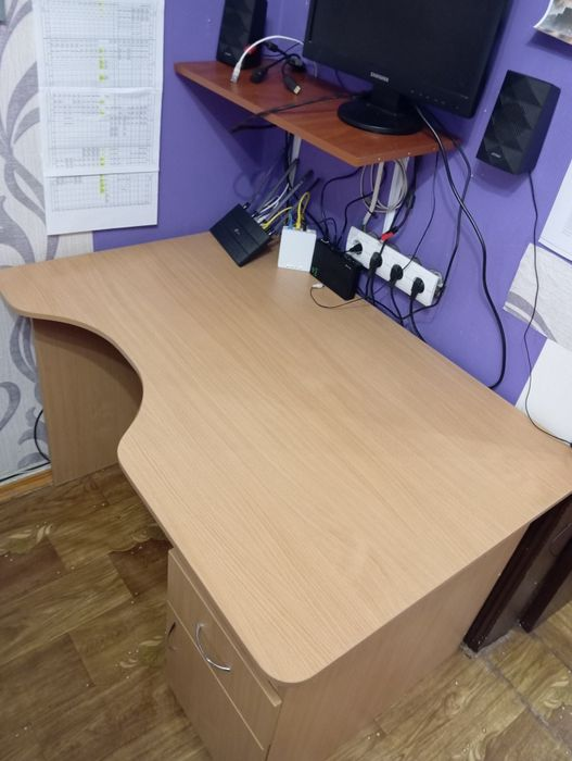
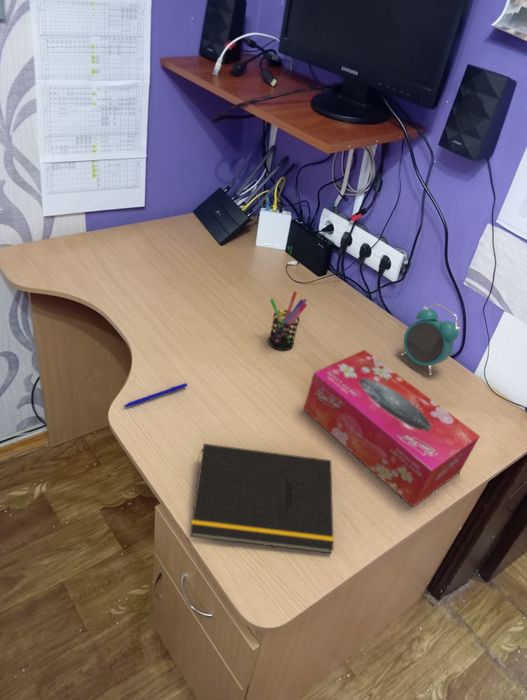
+ tissue box (386, 421)
+ pen holder (283, 319)
+ notepad (264, 496)
+ alarm clock (430, 337)
+ pen (155, 395)
